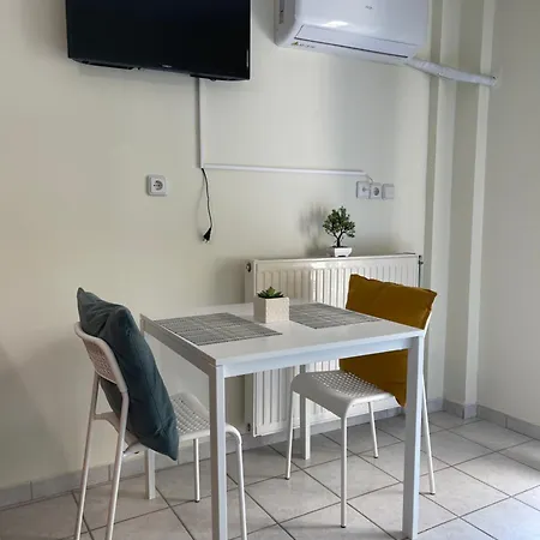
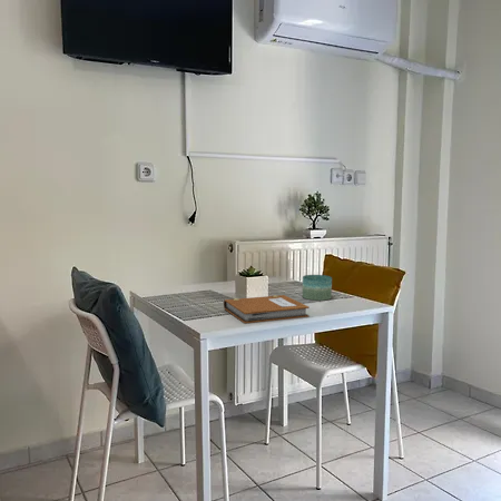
+ candle (316, 286)
+ notebook (266, 307)
